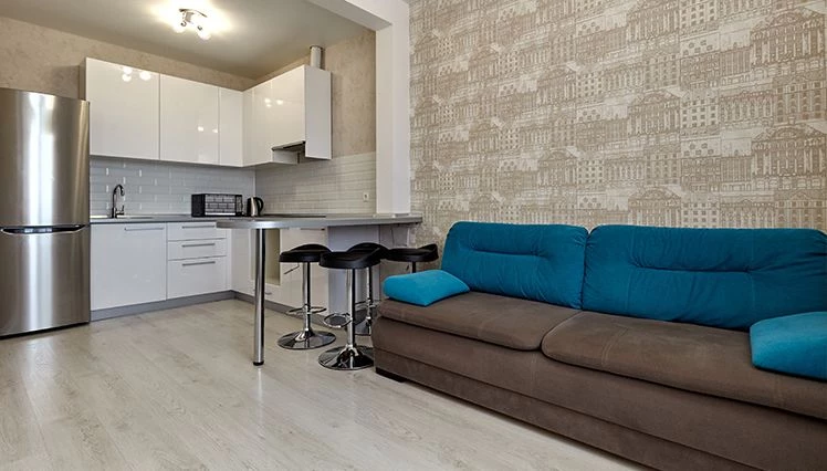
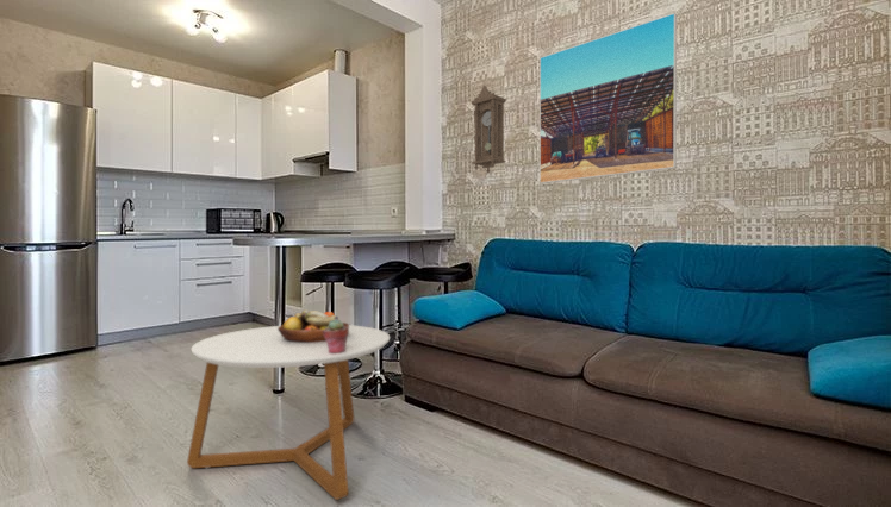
+ fruit bowl (314, 323)
+ coffee table (326, 398)
+ potted succulent (336, 334)
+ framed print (600, 107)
+ pendulum clock (488, 130)
